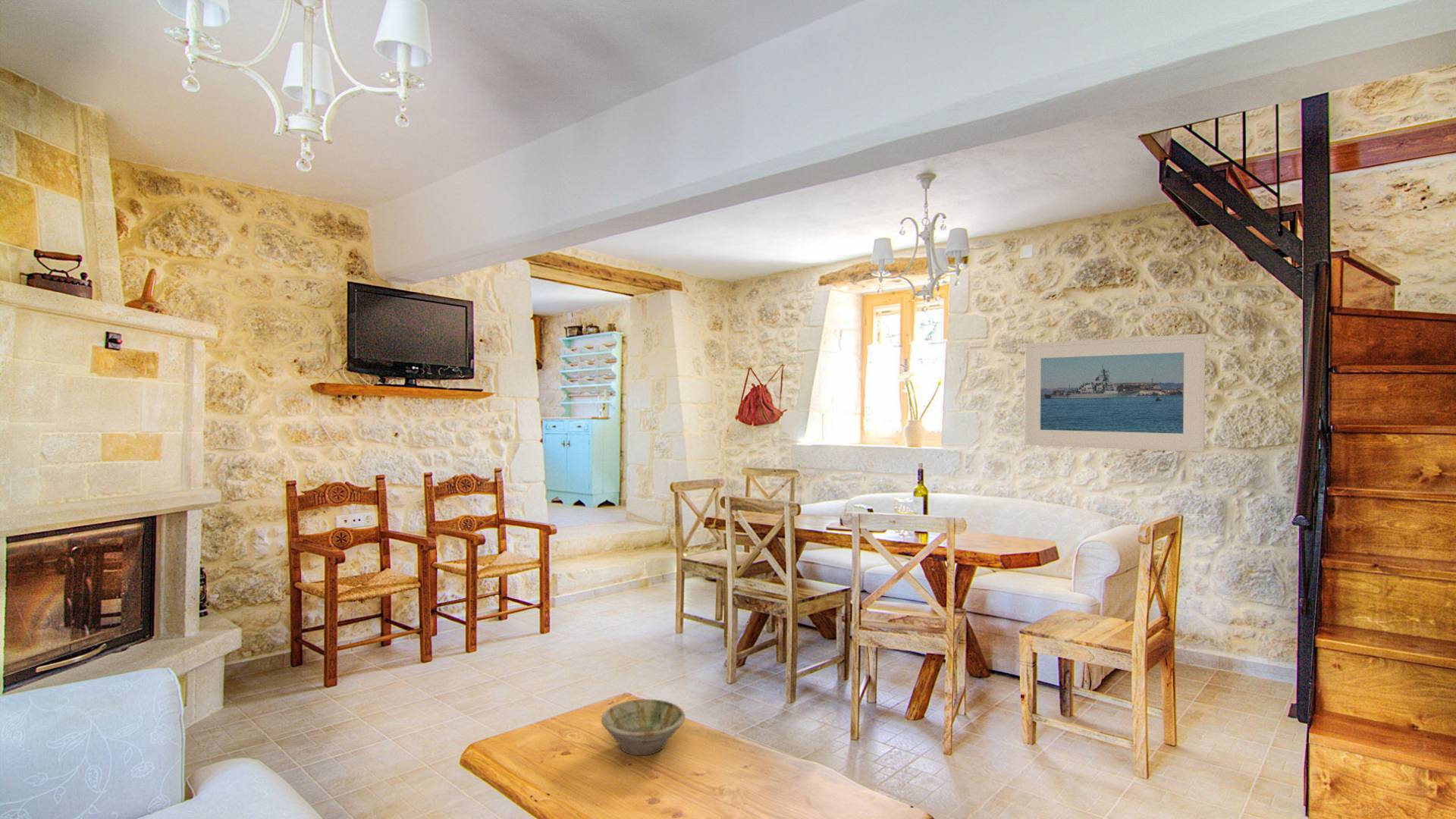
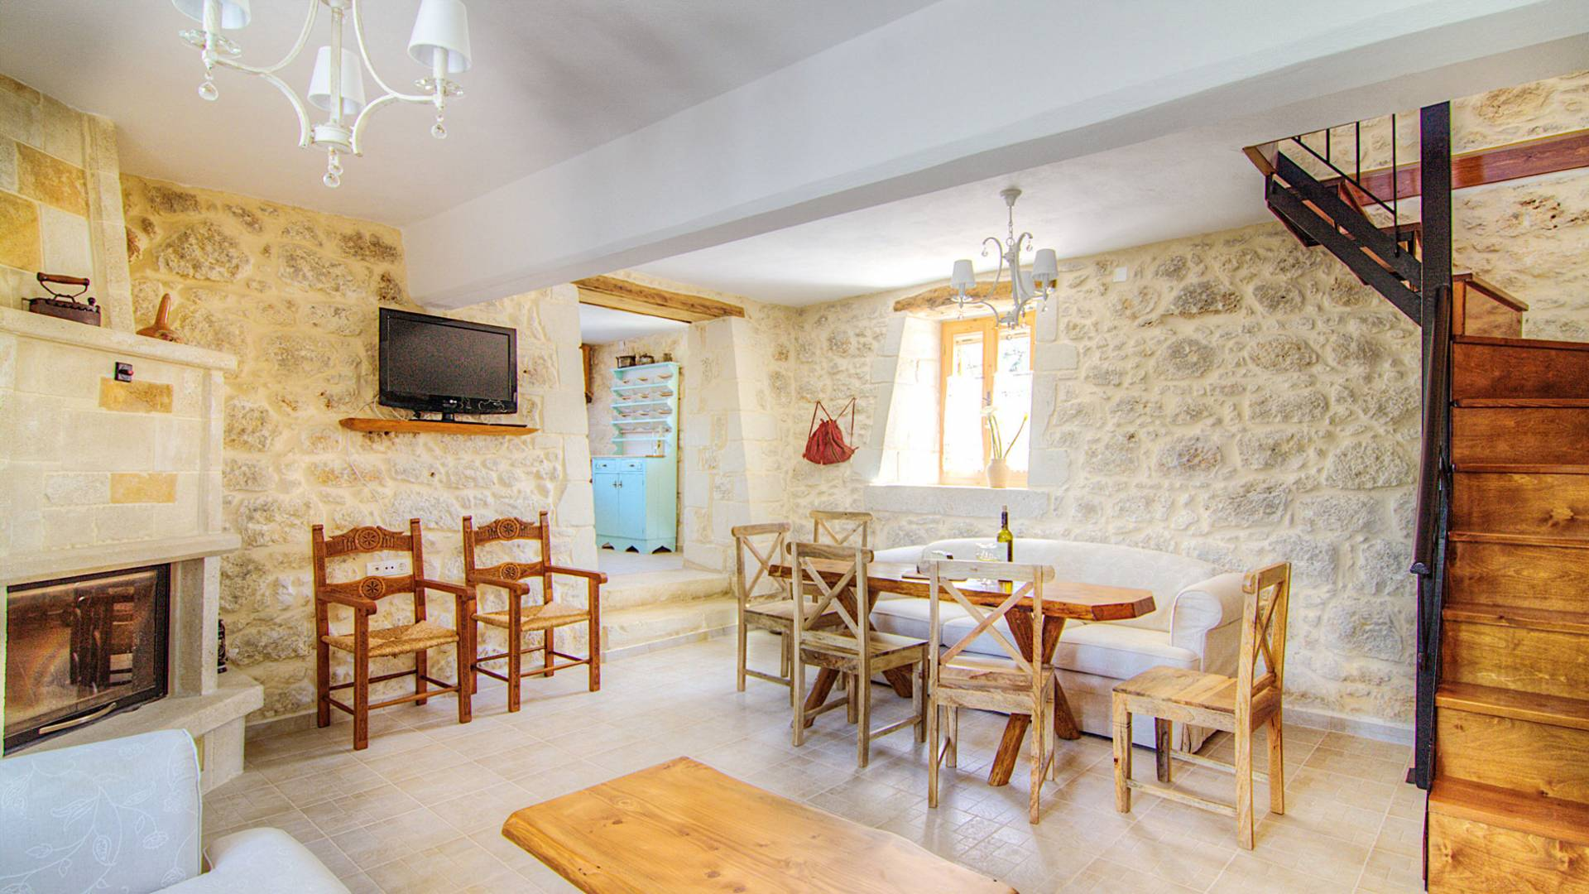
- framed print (1108, 393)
- bowl (643, 730)
